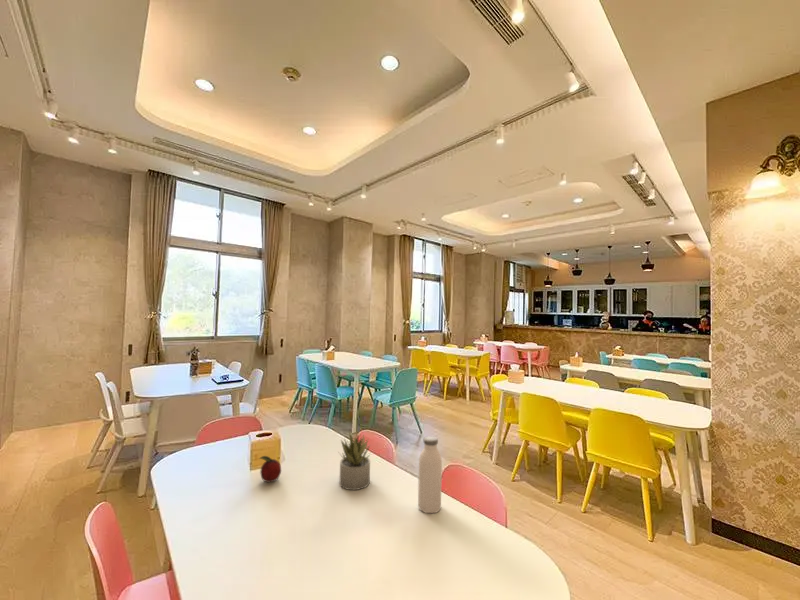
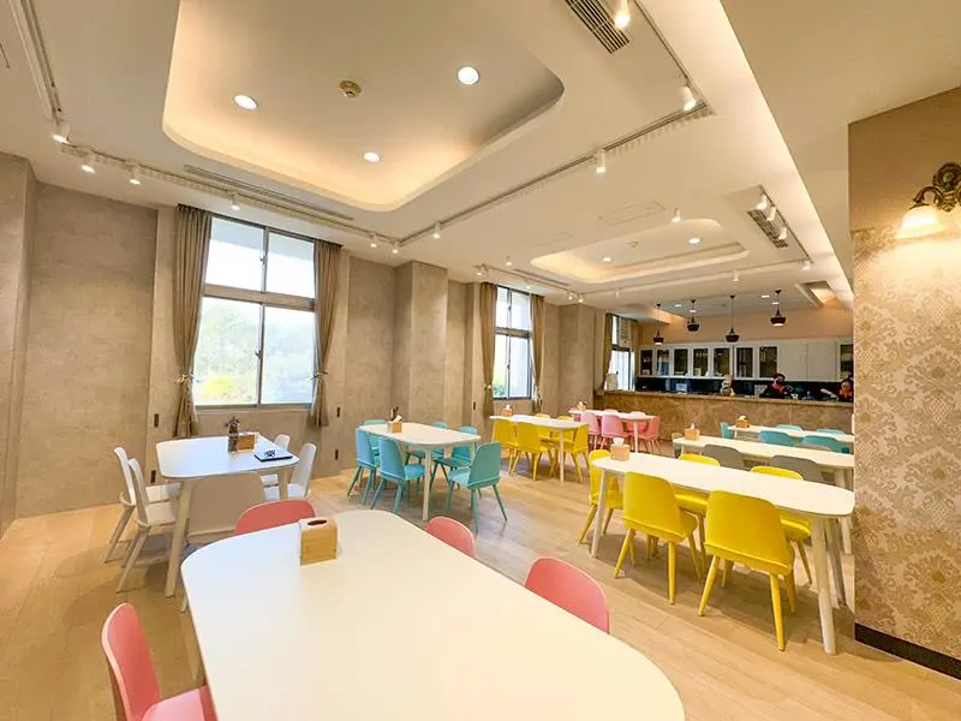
- fruit (269, 468)
- water bottle (430, 472)
- succulent plant (355, 457)
